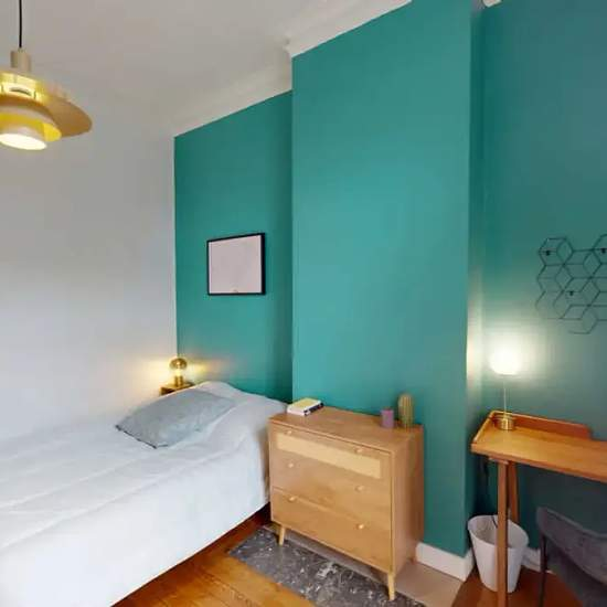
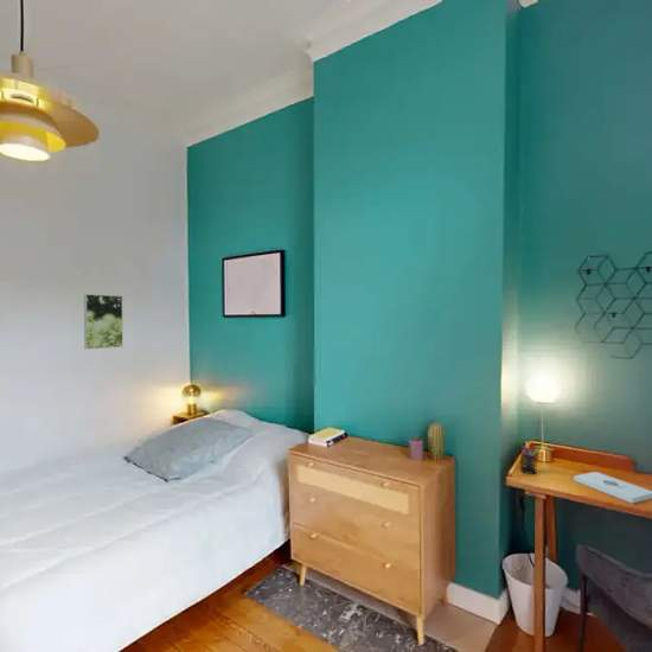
+ notepad (612, 486)
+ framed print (103, 321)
+ pen holder (530, 455)
